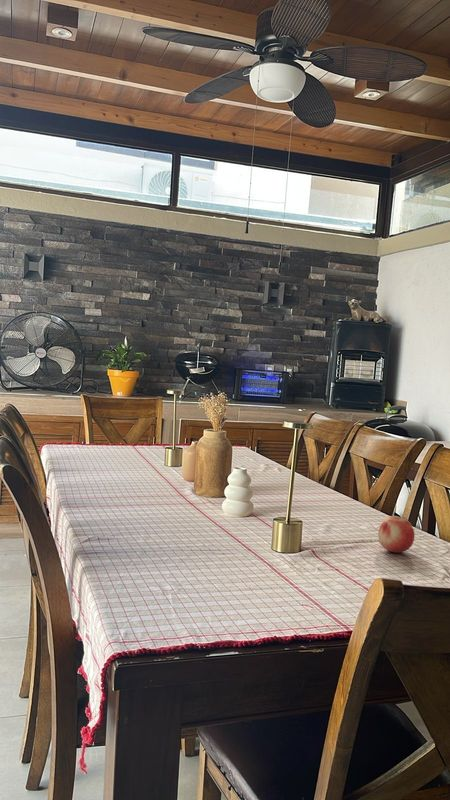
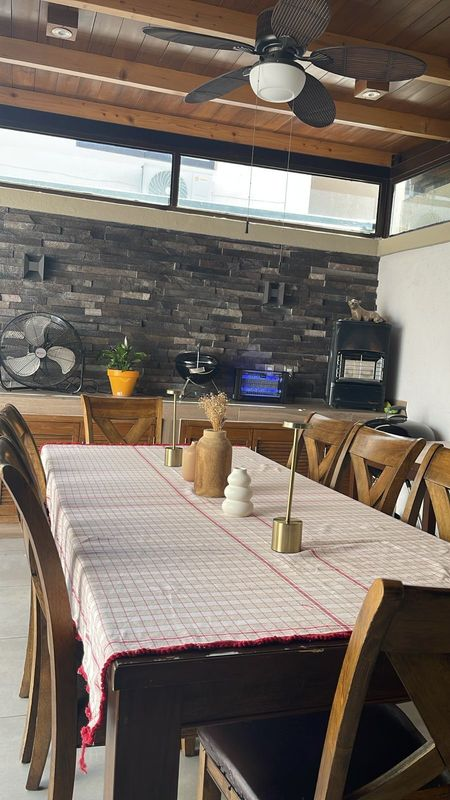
- fruit (396, 534)
